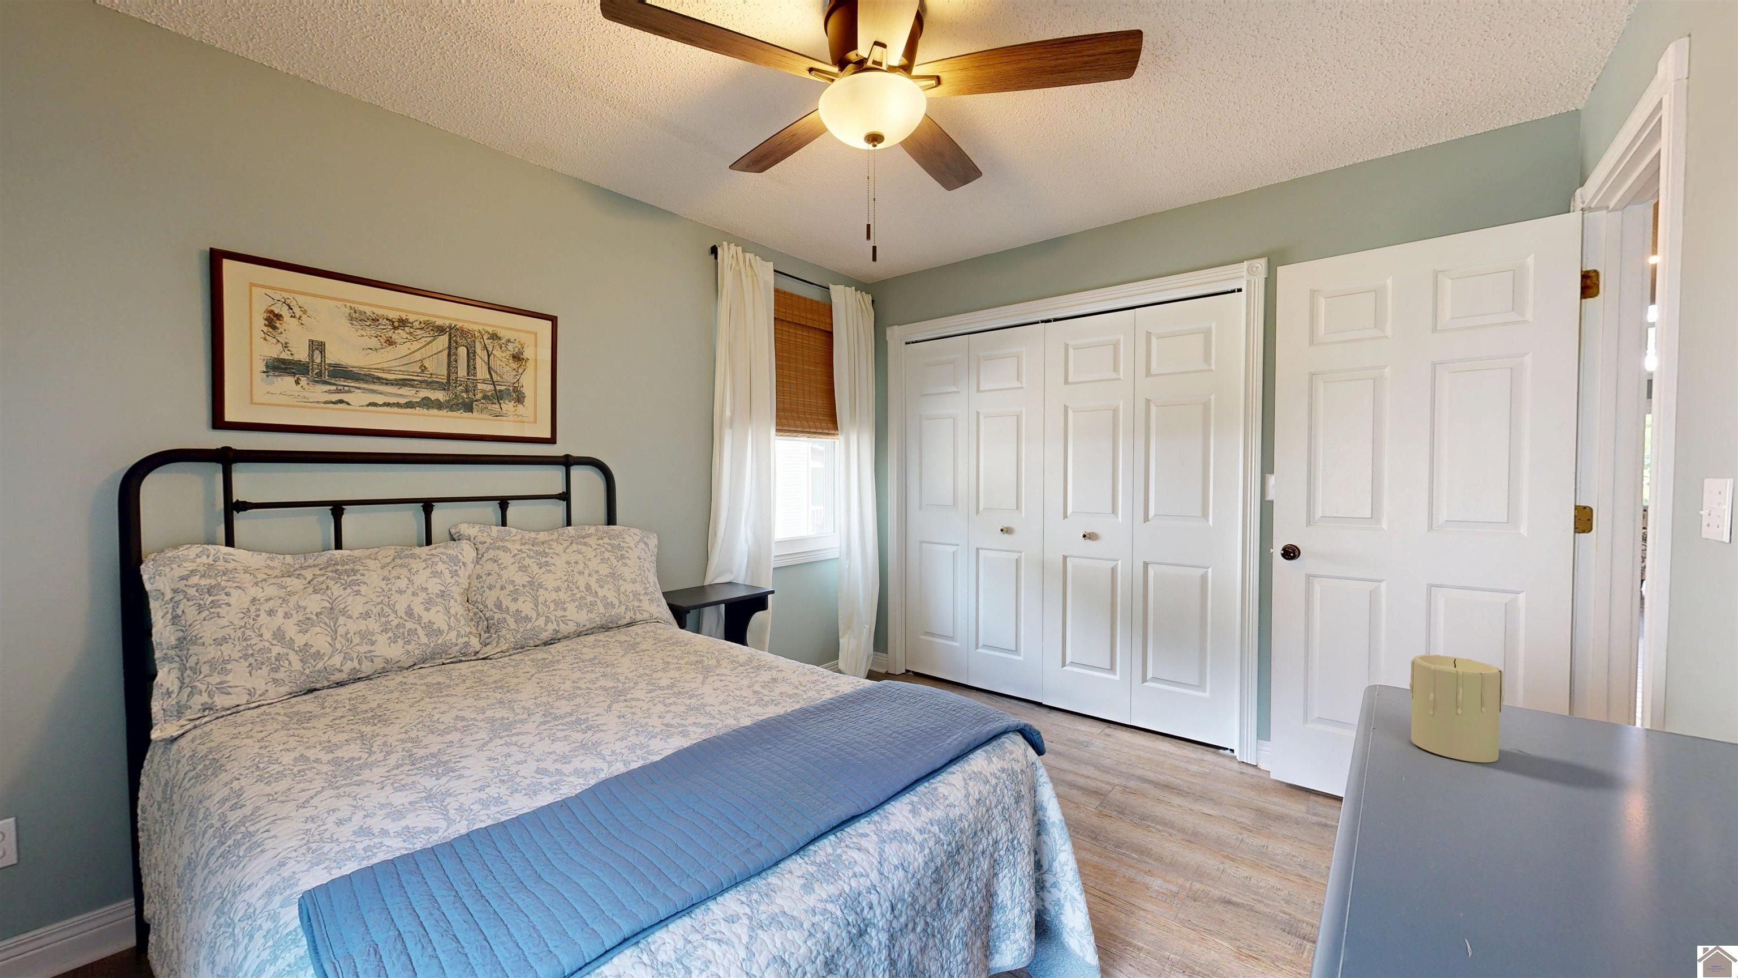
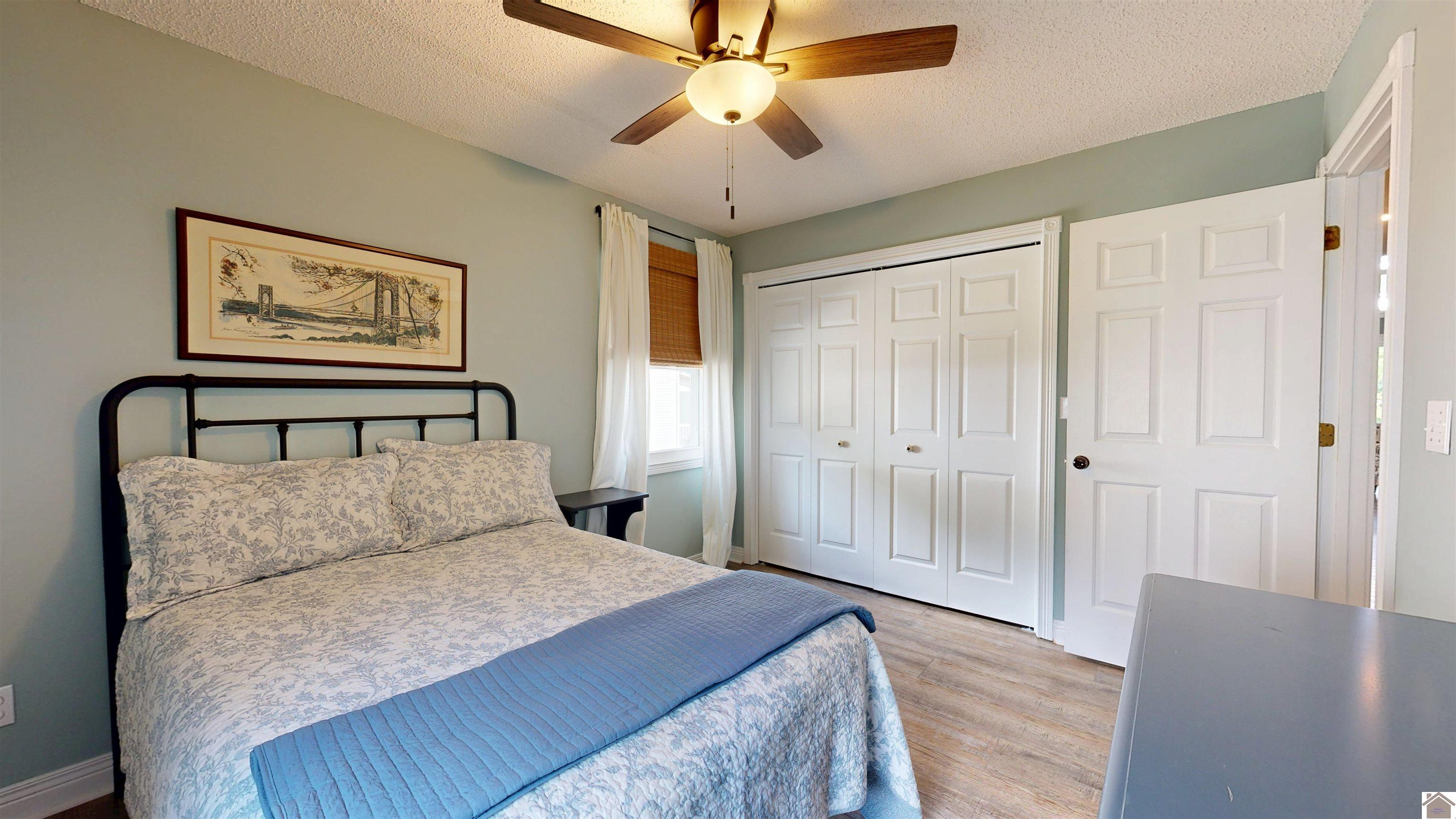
- candle (1455, 703)
